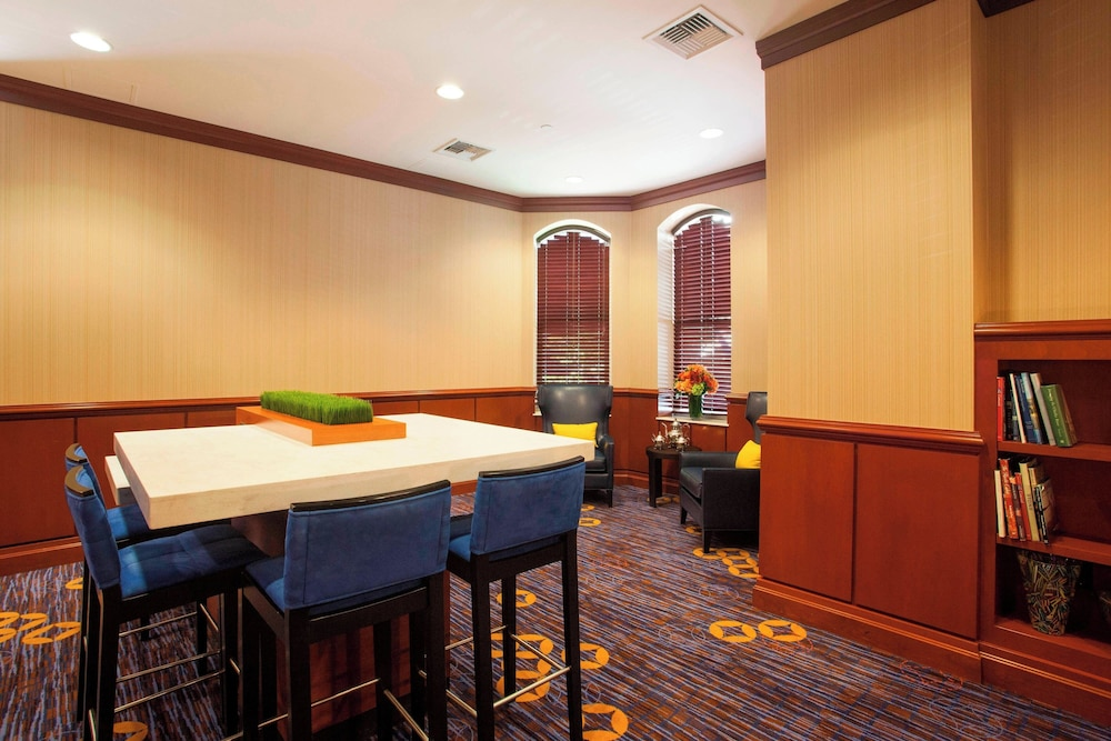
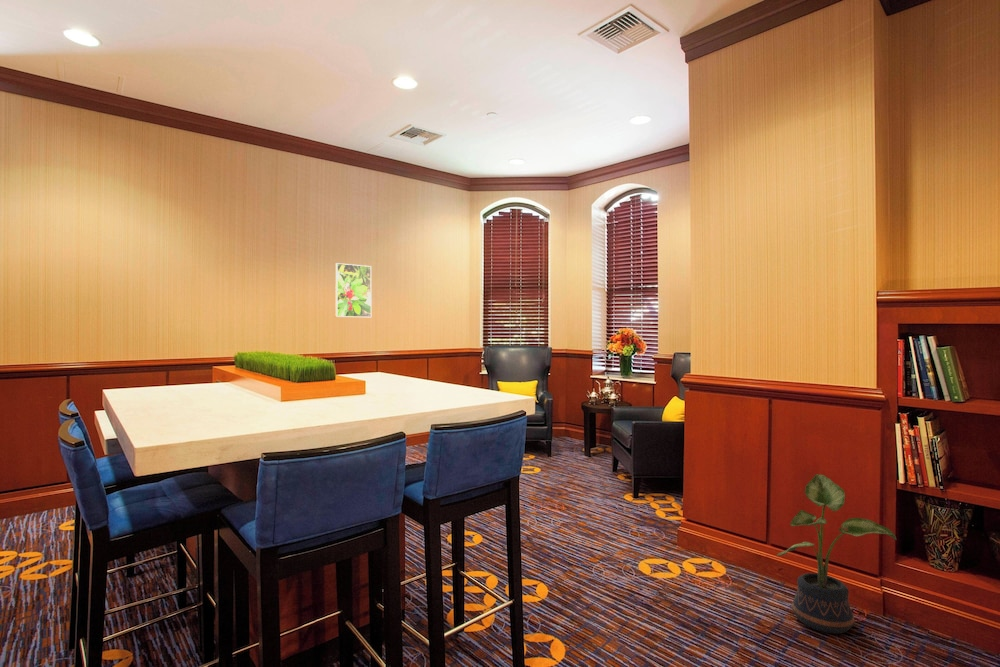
+ potted plant (829, 554)
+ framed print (353, 290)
